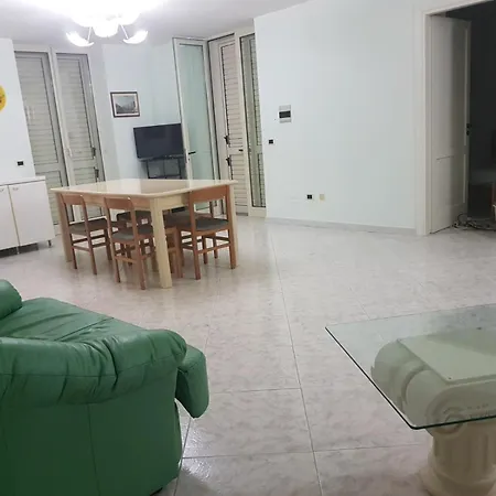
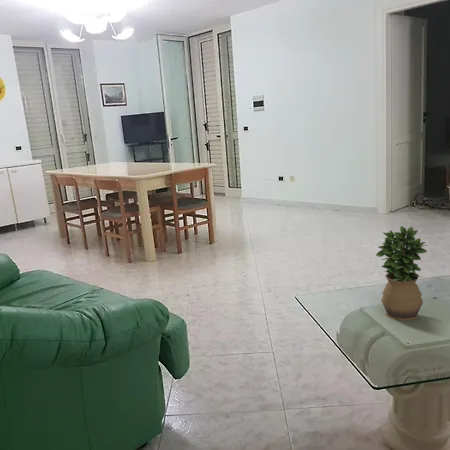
+ potted plant (402, 270)
